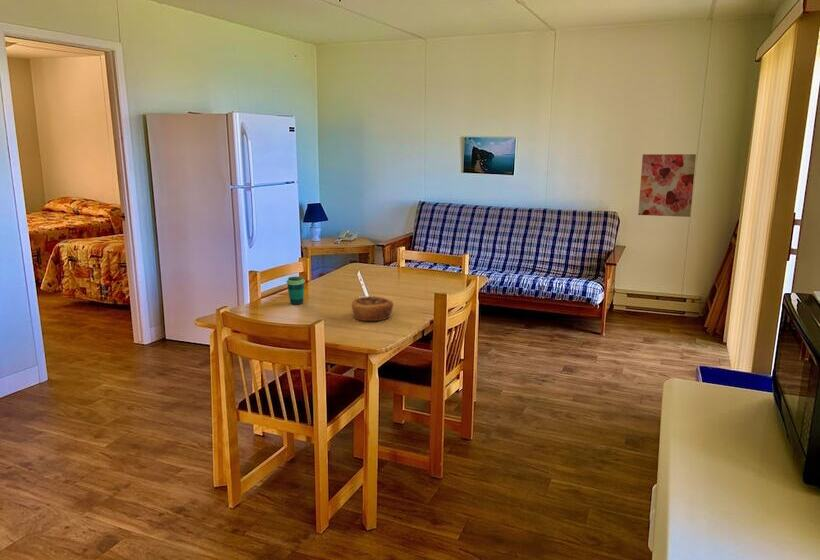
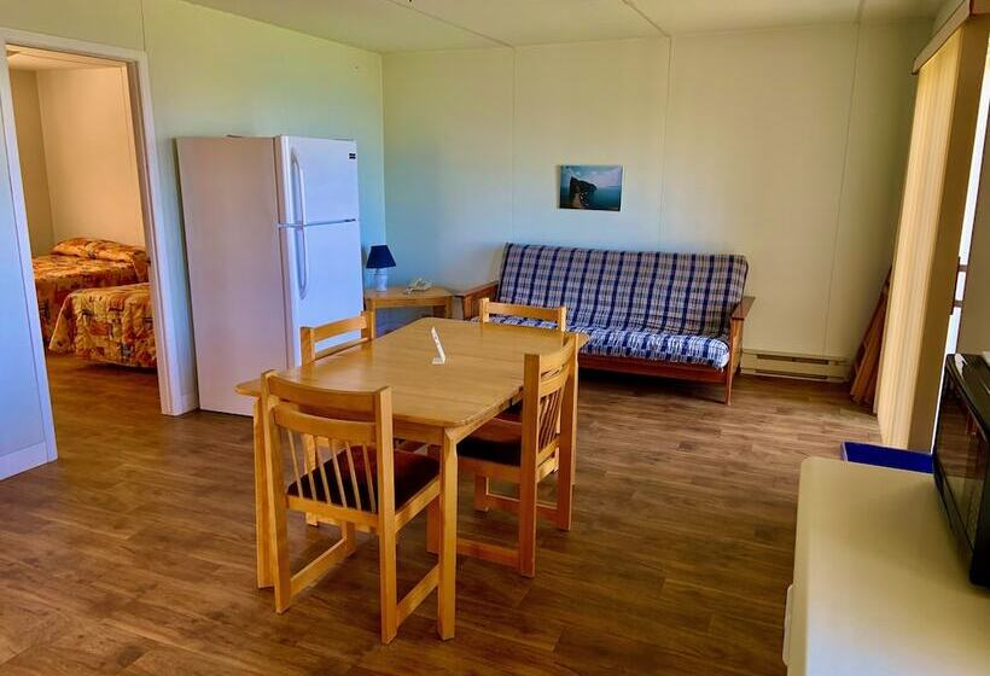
- pastry (372, 307)
- wall art (666, 185)
- cup (296, 290)
